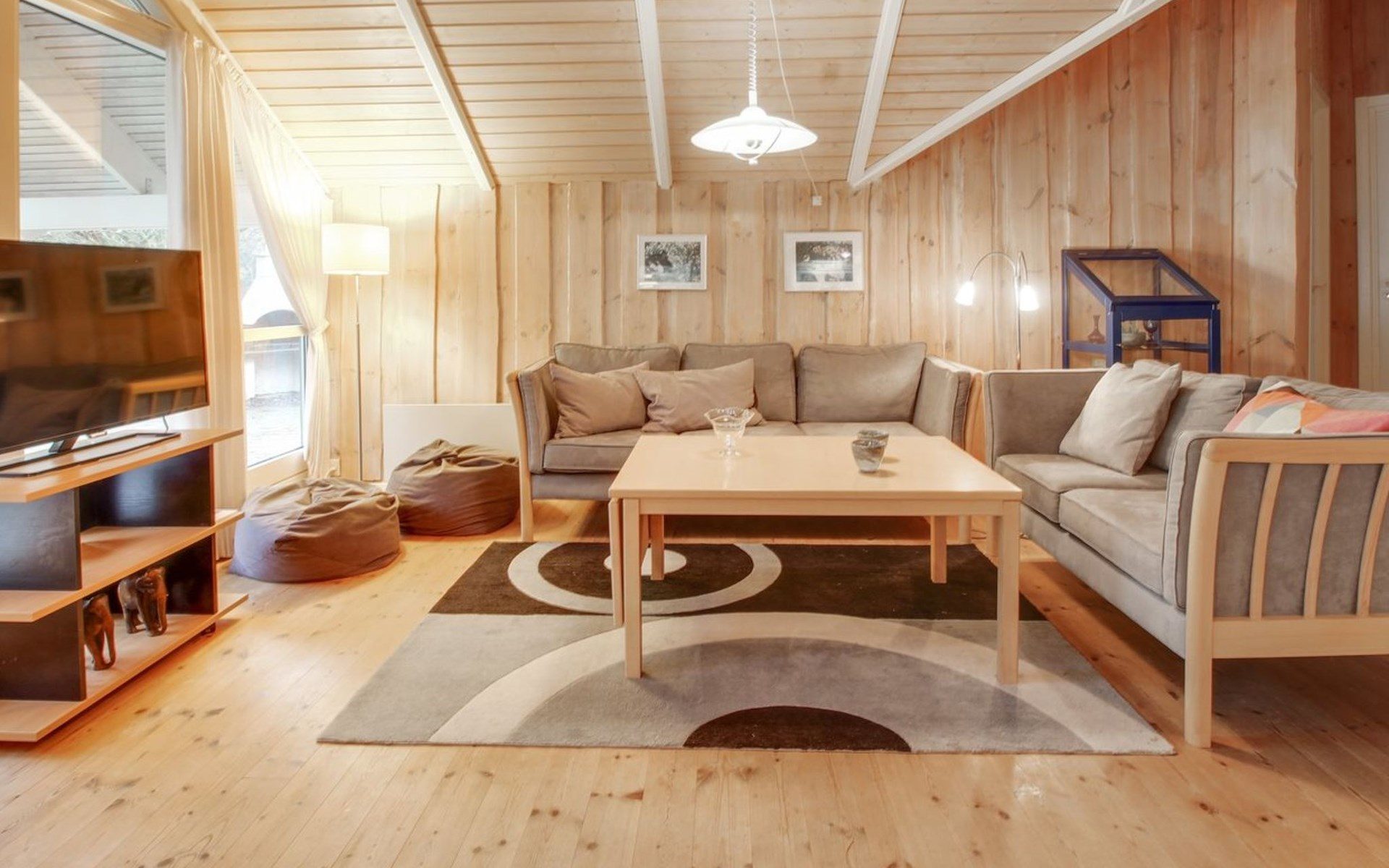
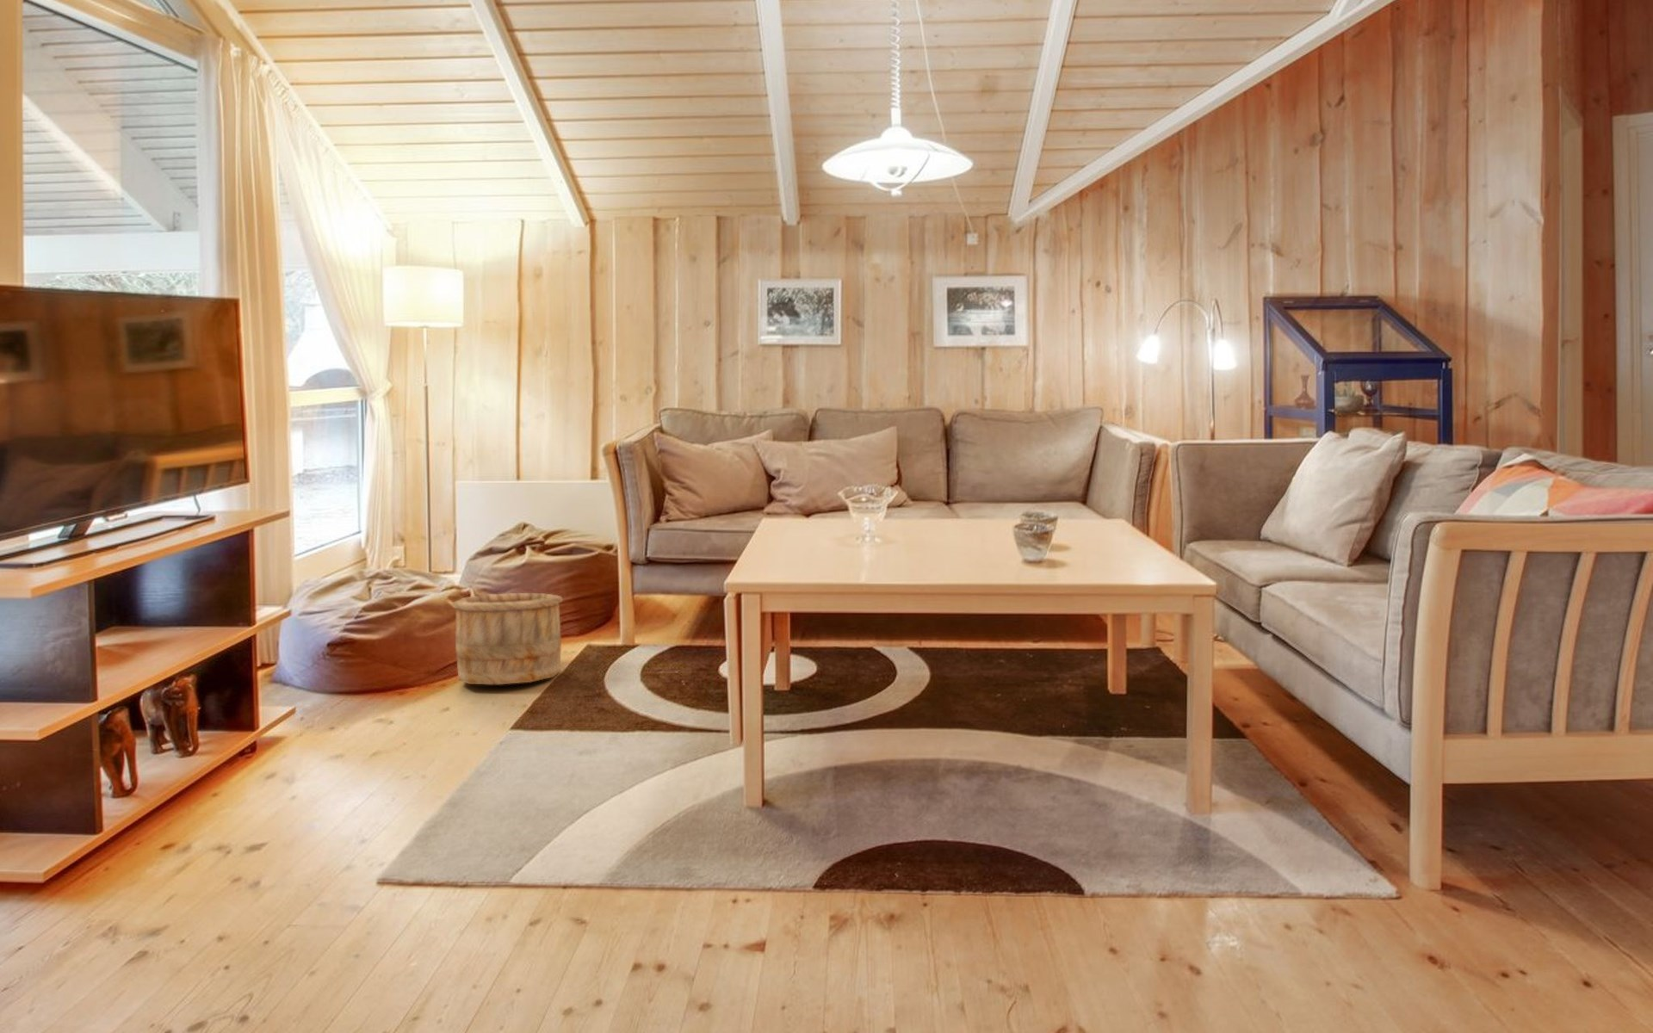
+ wooden bucket (508, 637)
